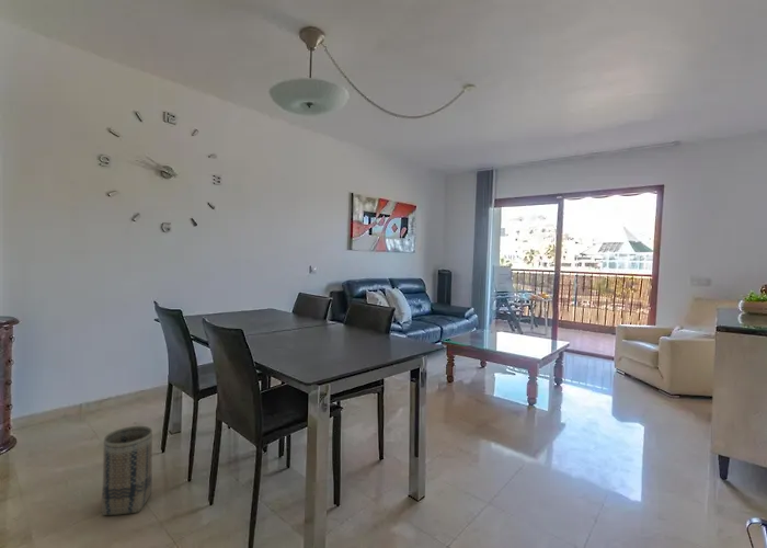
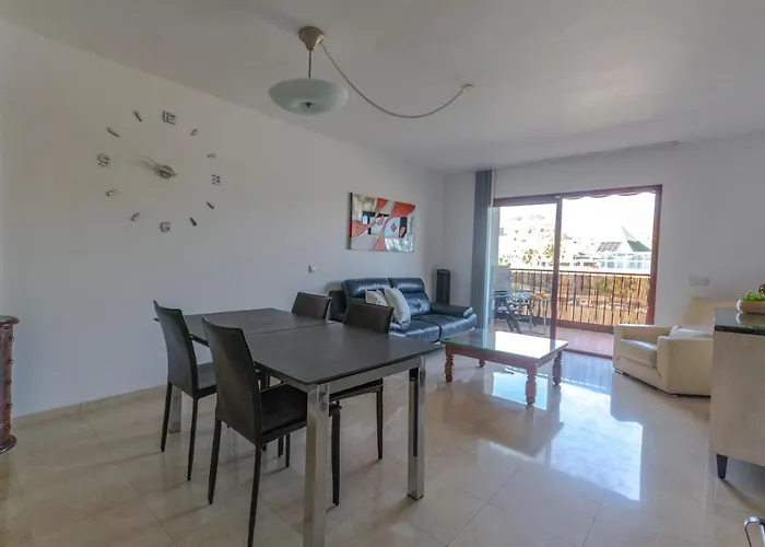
- basket (128, 469)
